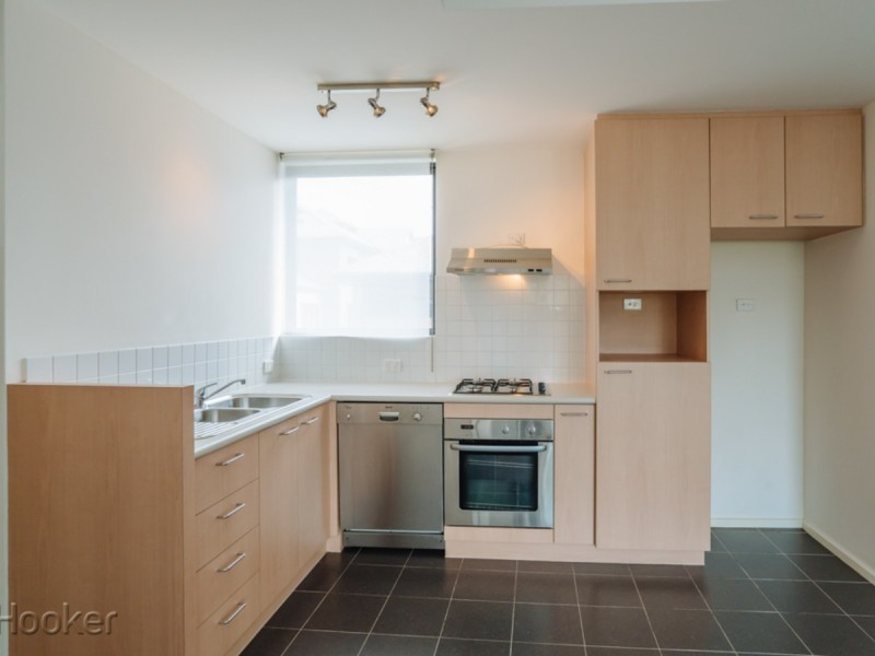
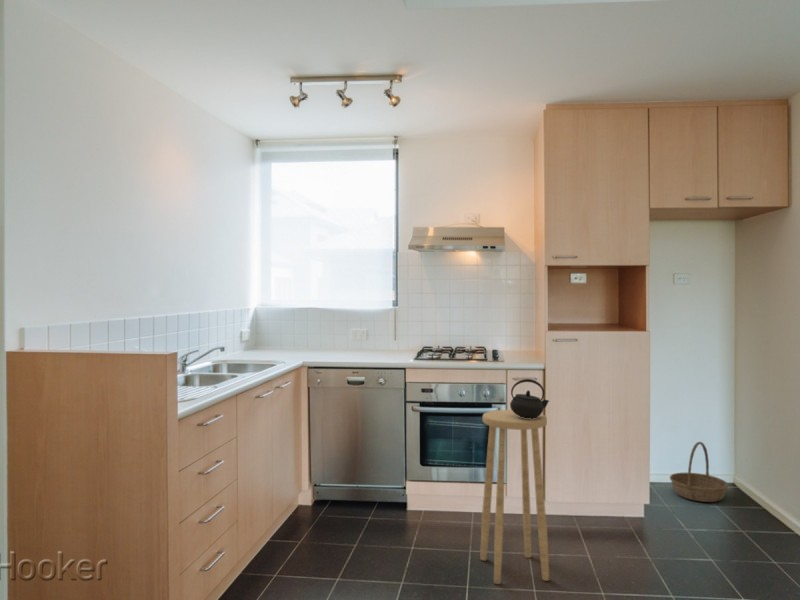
+ kettle (527, 398)
+ stool (522, 492)
+ basket (698, 473)
